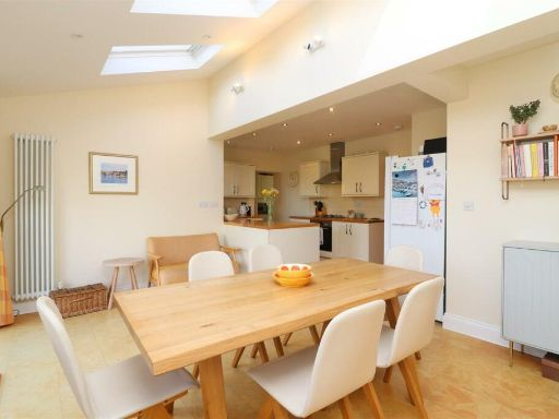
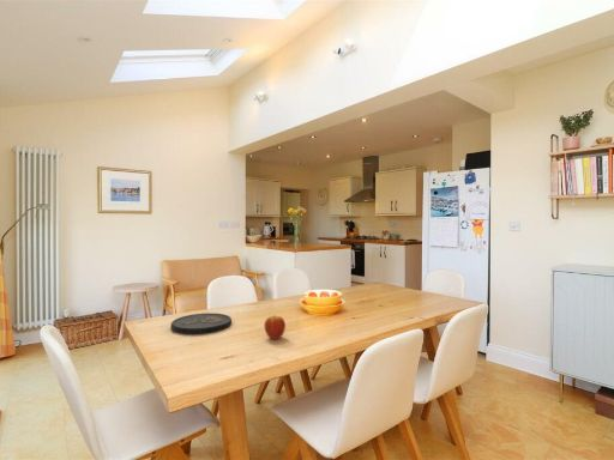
+ fruit (275, 326)
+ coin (201, 322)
